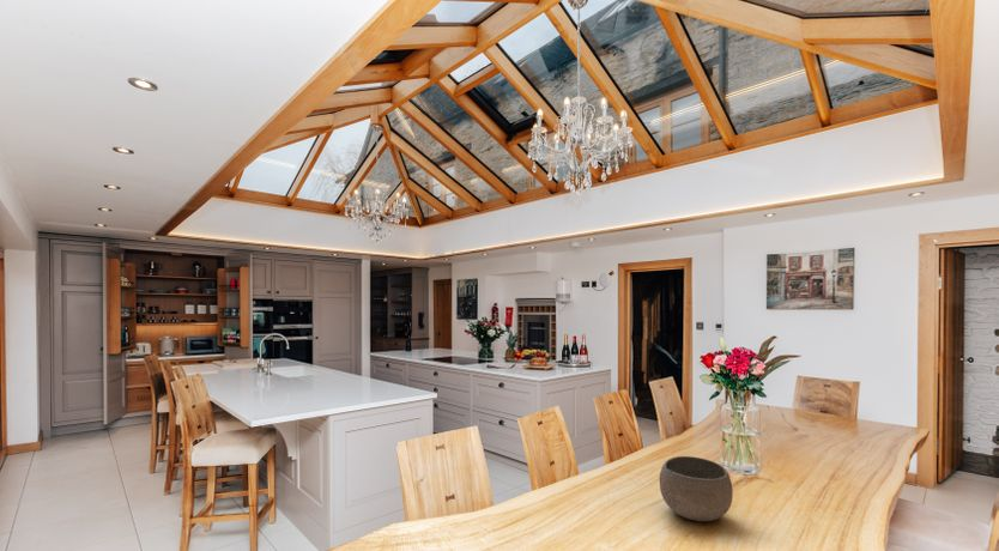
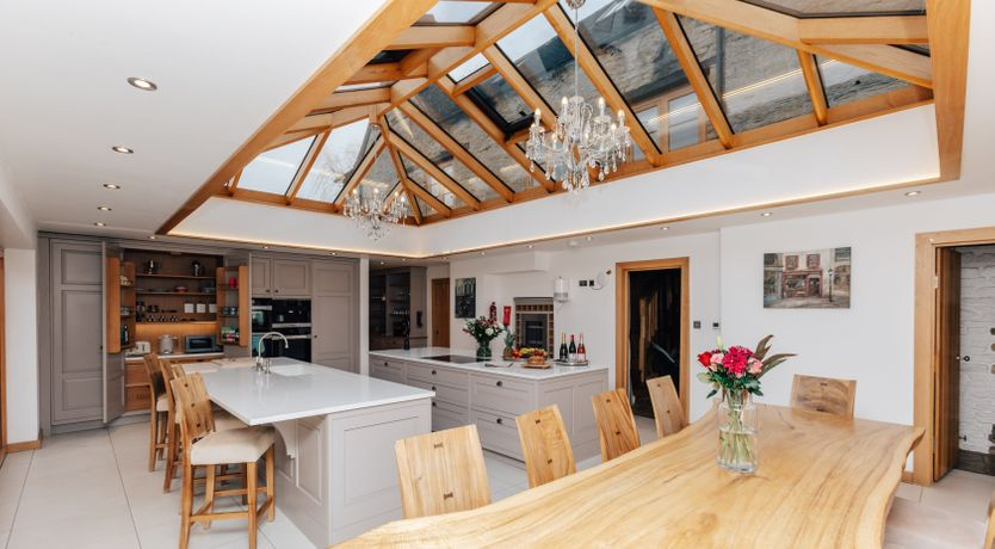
- bowl (694, 490)
